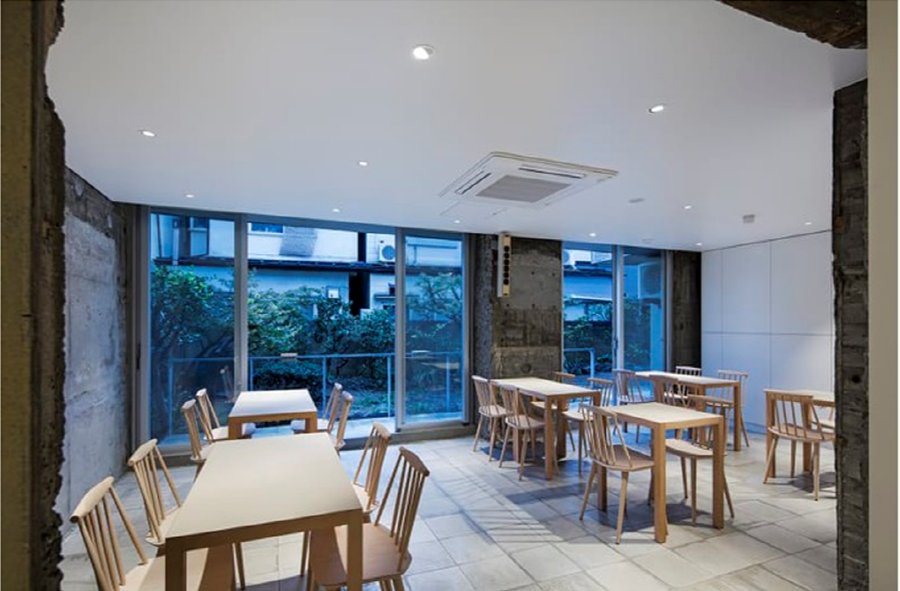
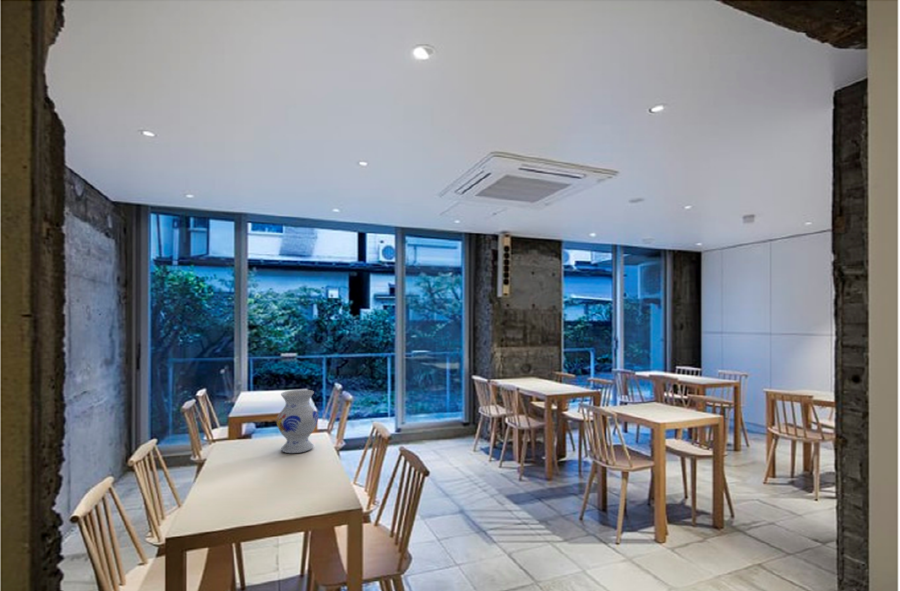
+ vase (297, 420)
